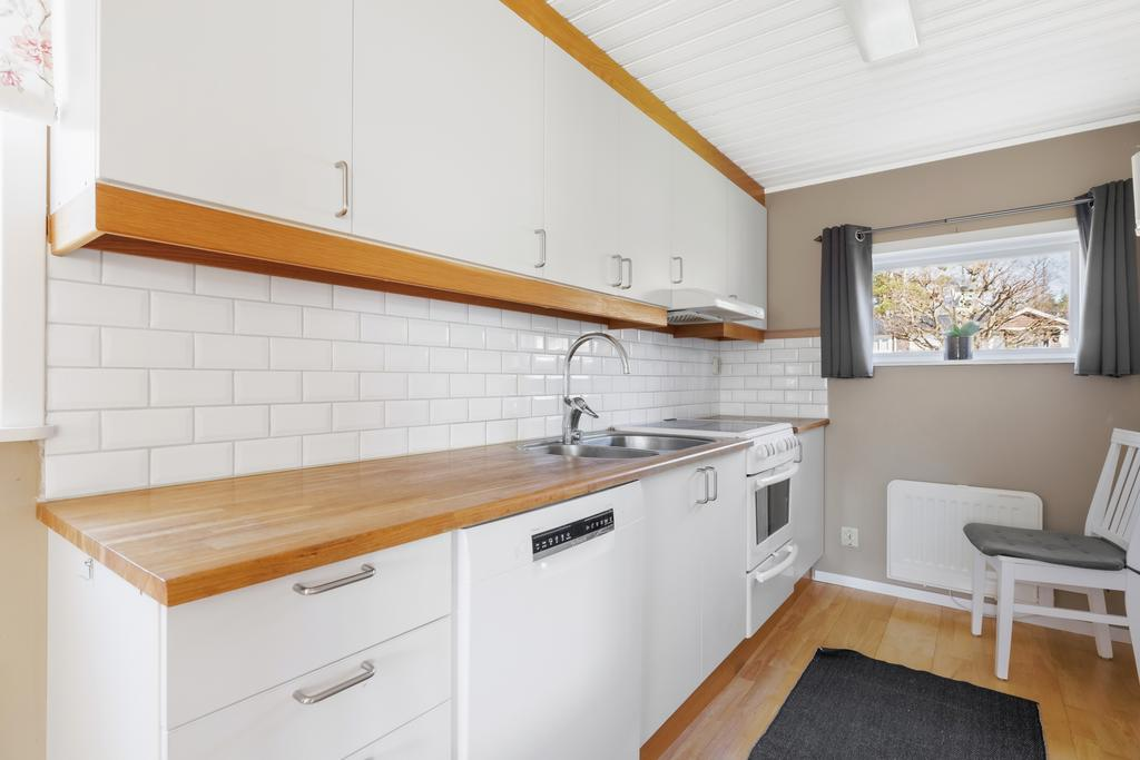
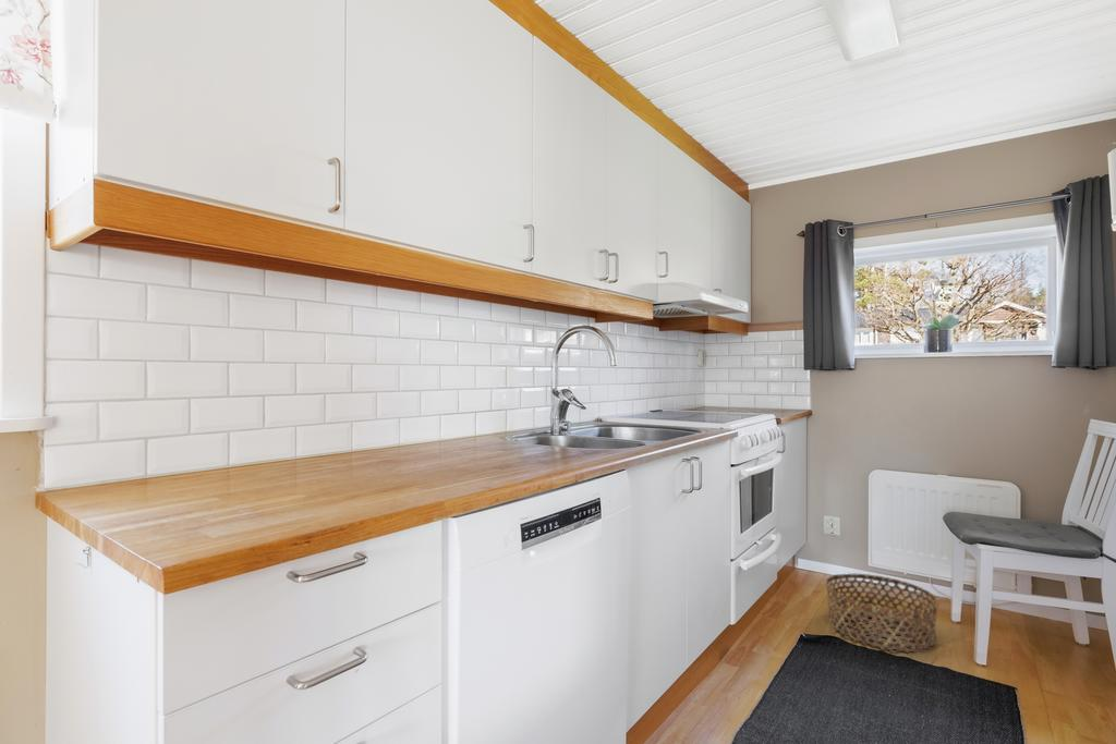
+ basket (878, 610)
